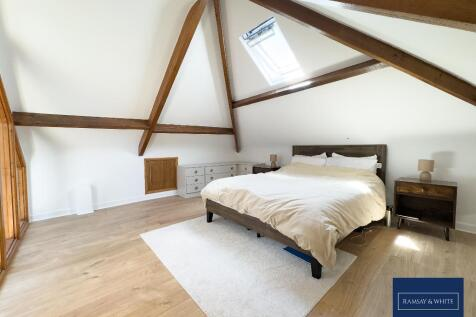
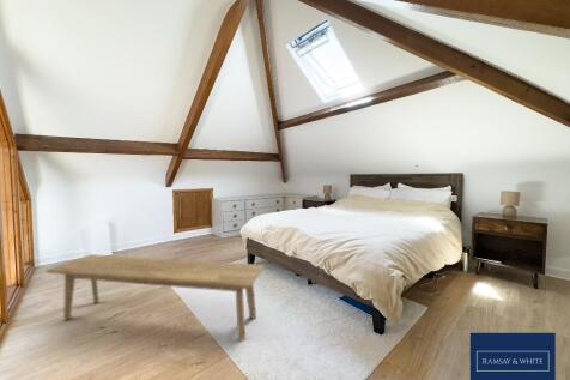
+ bench (158, 284)
